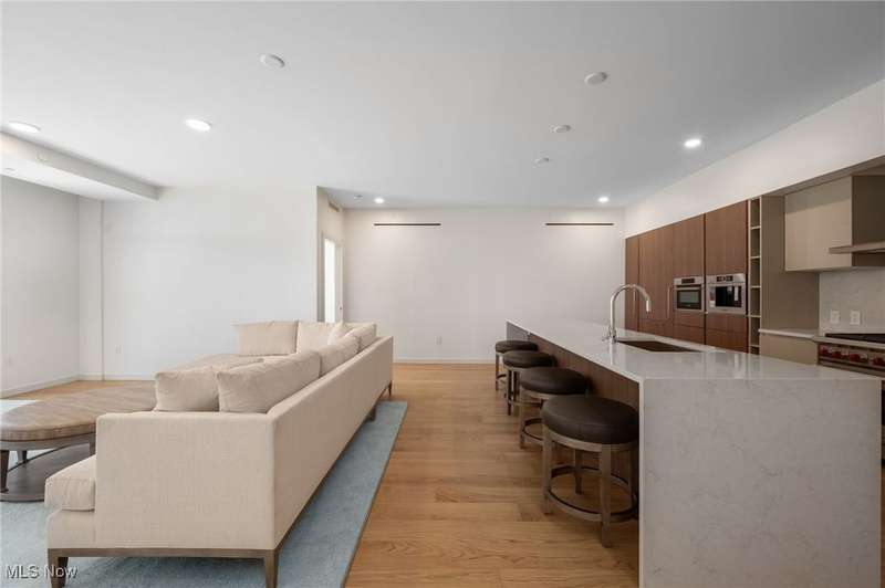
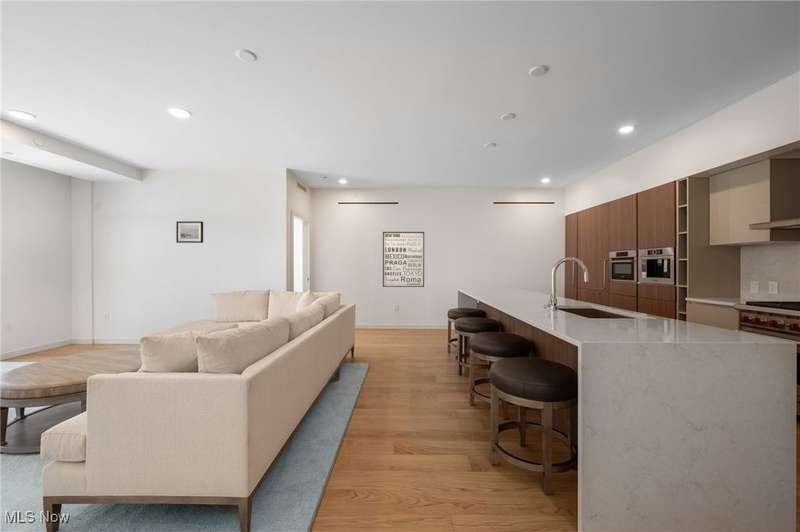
+ wall art (189, 232)
+ wall art (403, 259)
